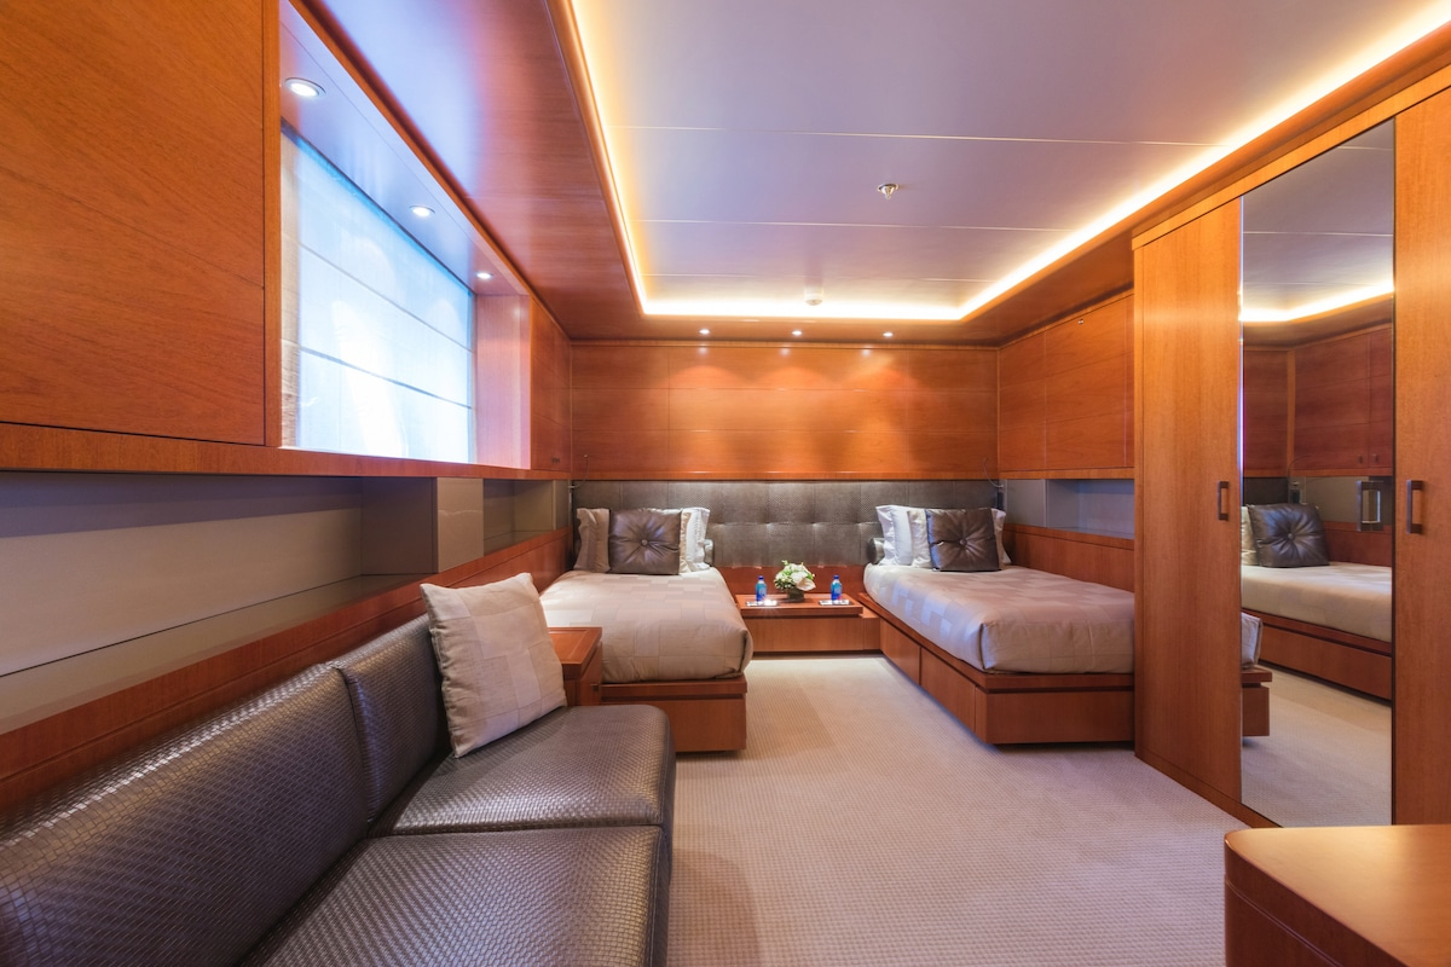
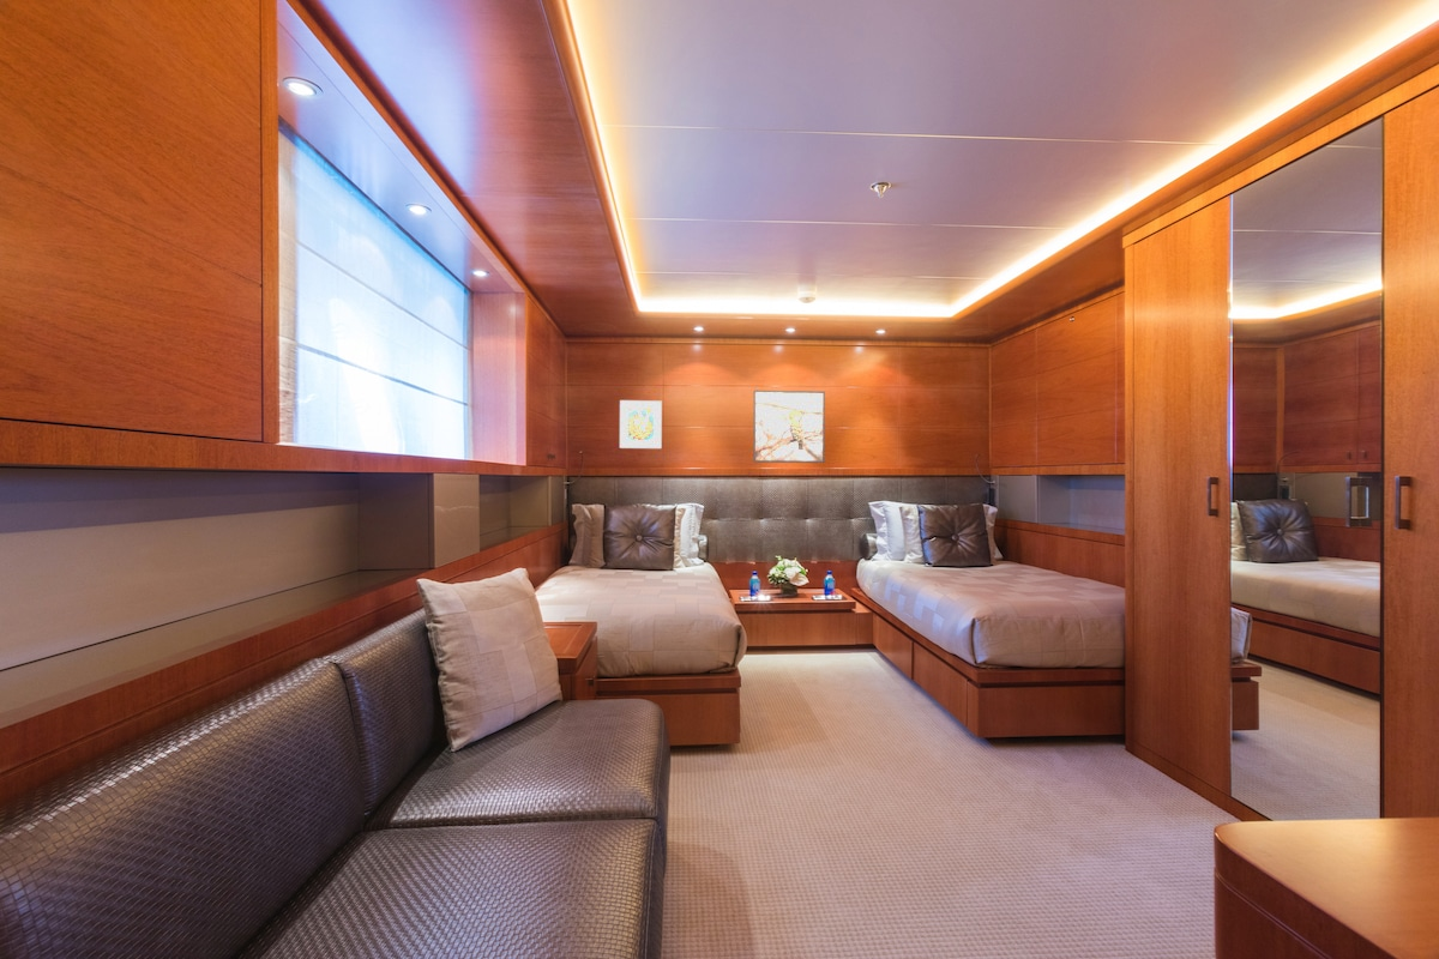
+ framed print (789, 427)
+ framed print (640, 424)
